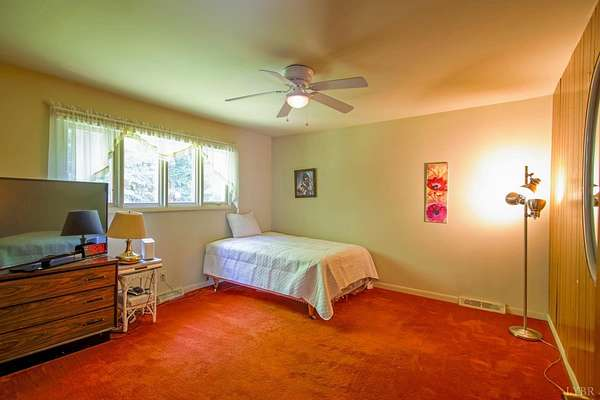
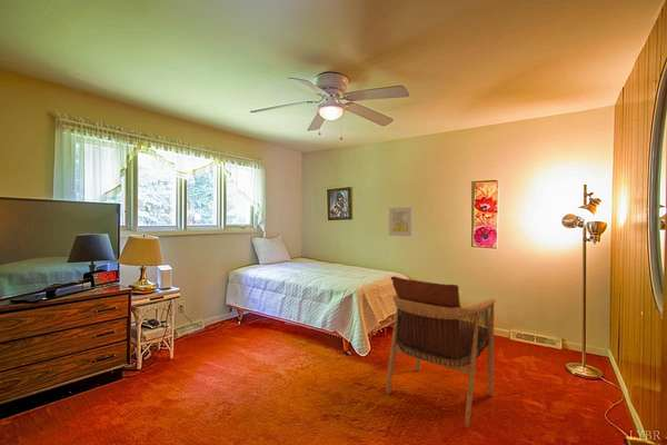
+ wall art (400, 221)
+ armchair (437, 335)
